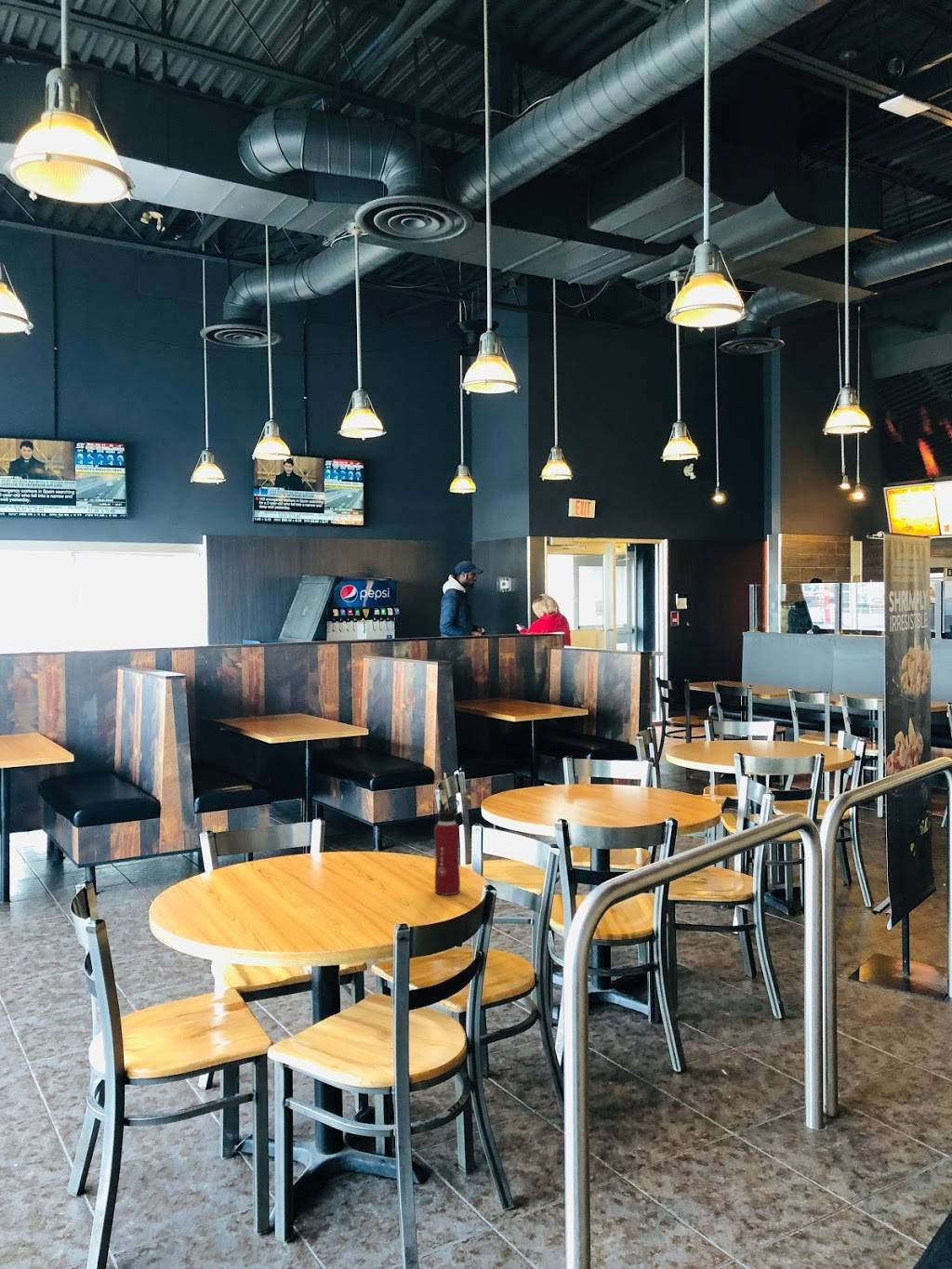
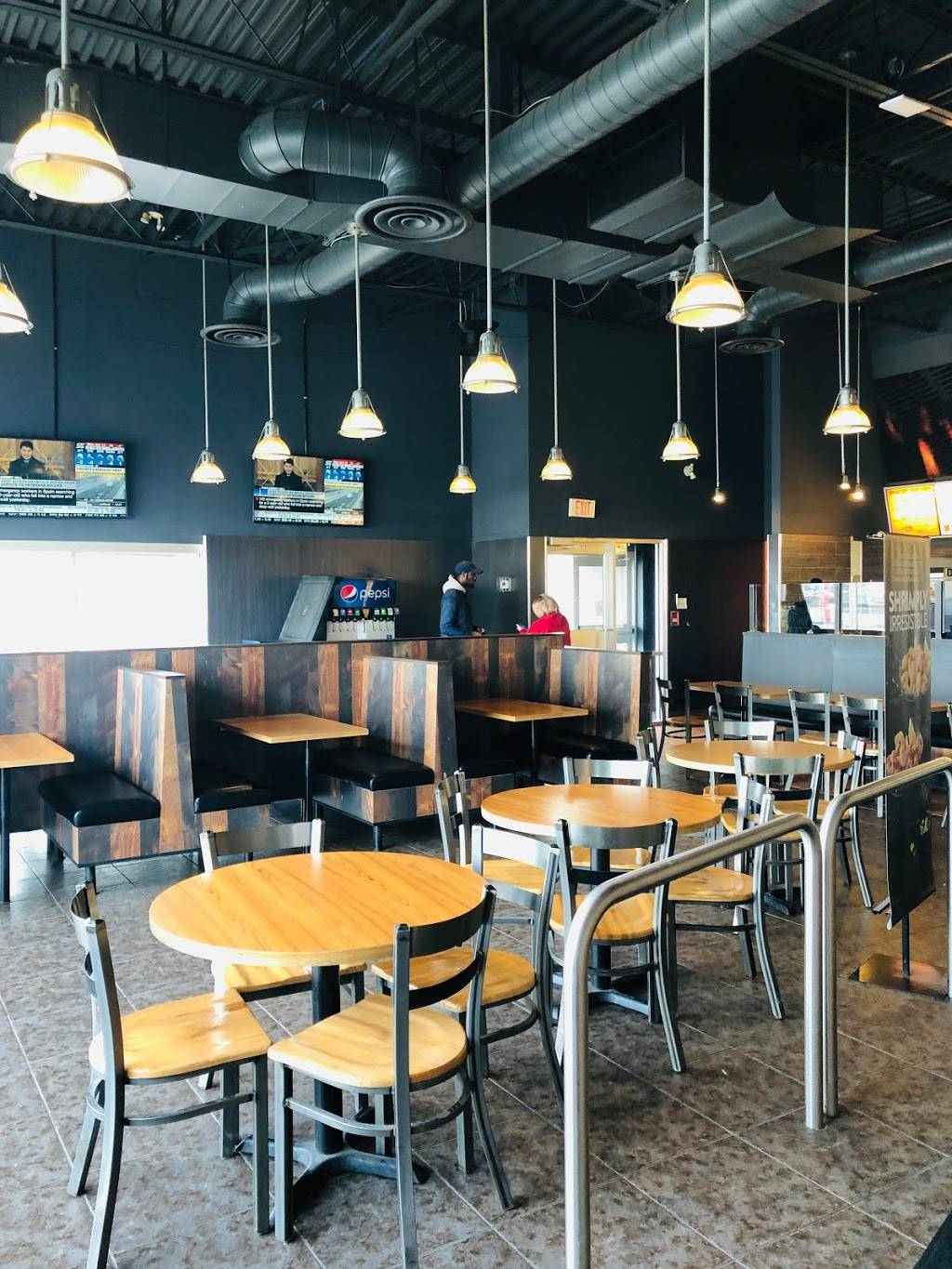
- water bottle (447, 845)
